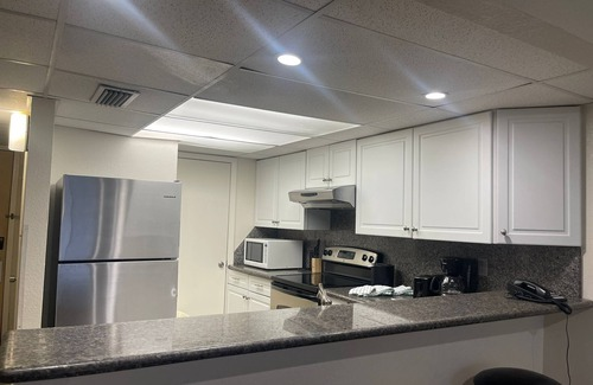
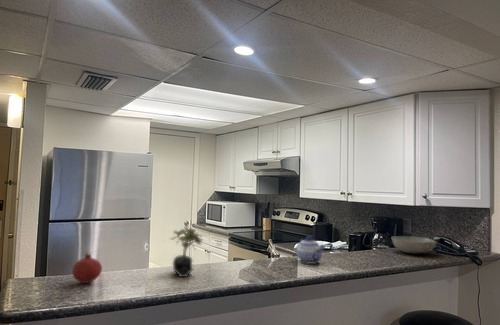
+ fruit (87, 267)
+ succulent plant (184, 250)
+ teapot (309, 249)
+ bowl (413, 245)
